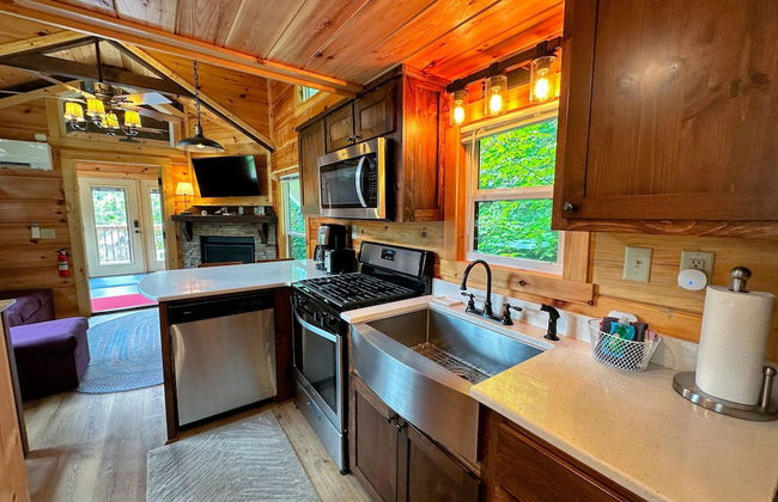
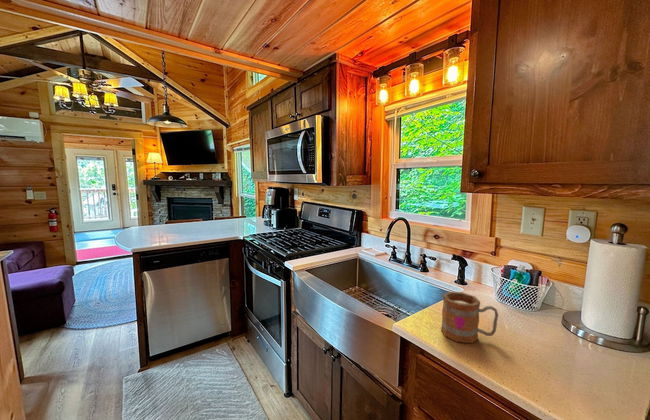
+ mug (468, 317)
